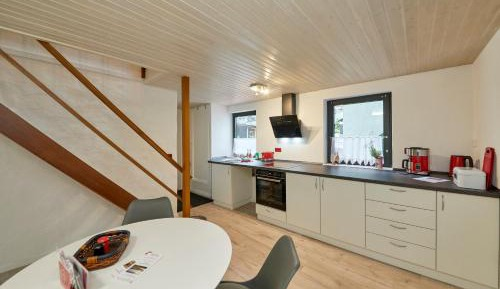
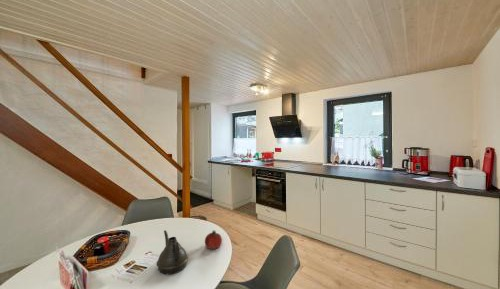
+ fruit (213, 238)
+ teapot (171, 249)
